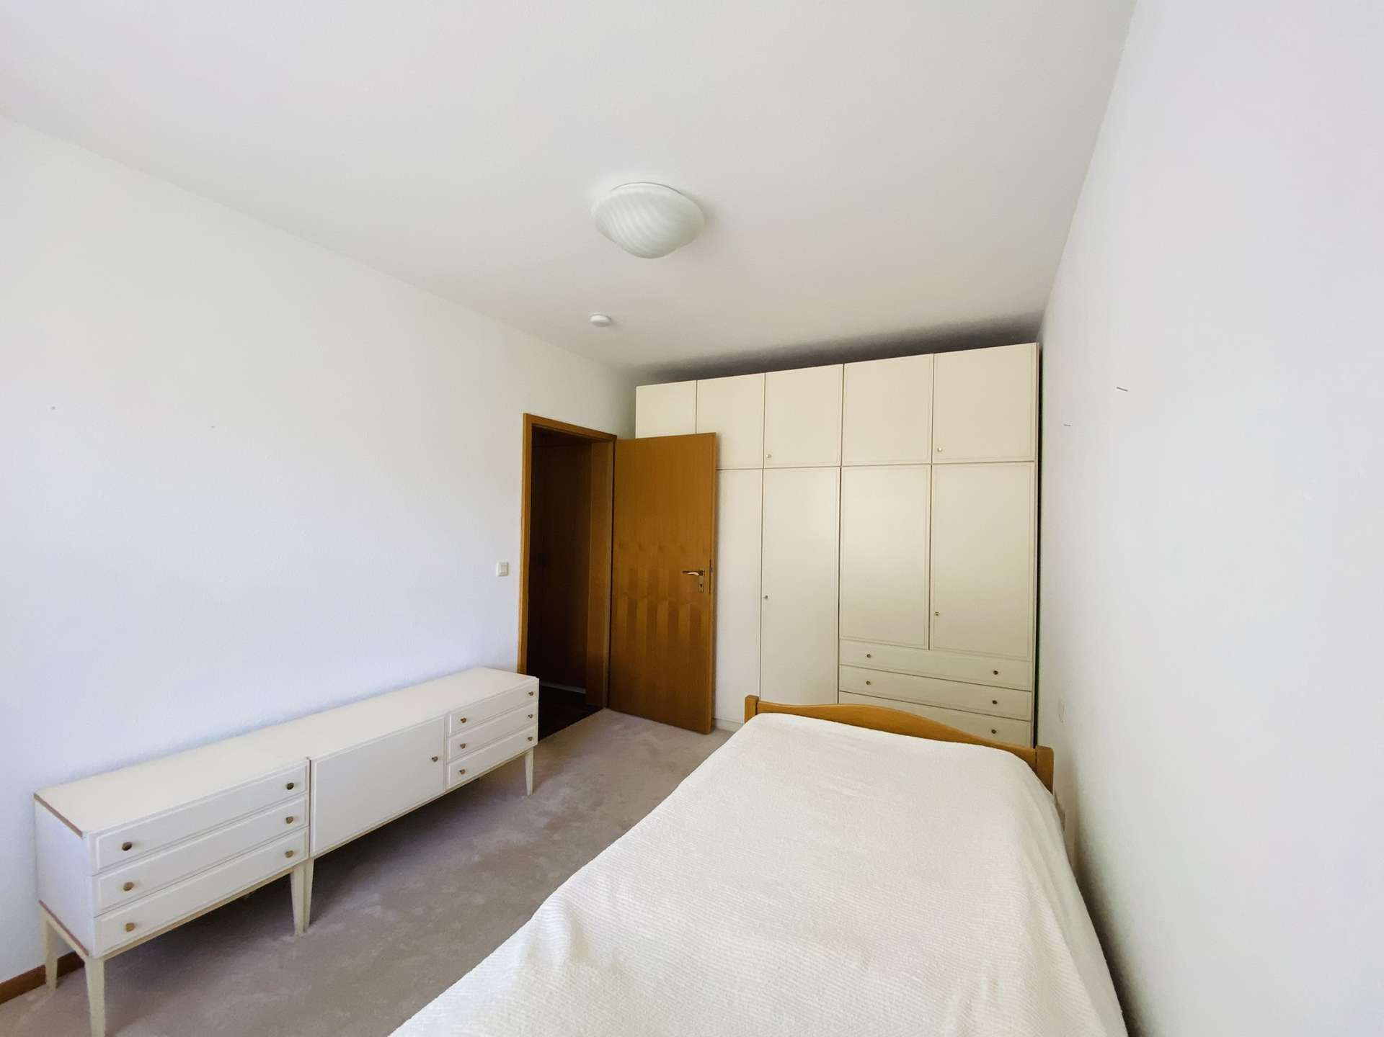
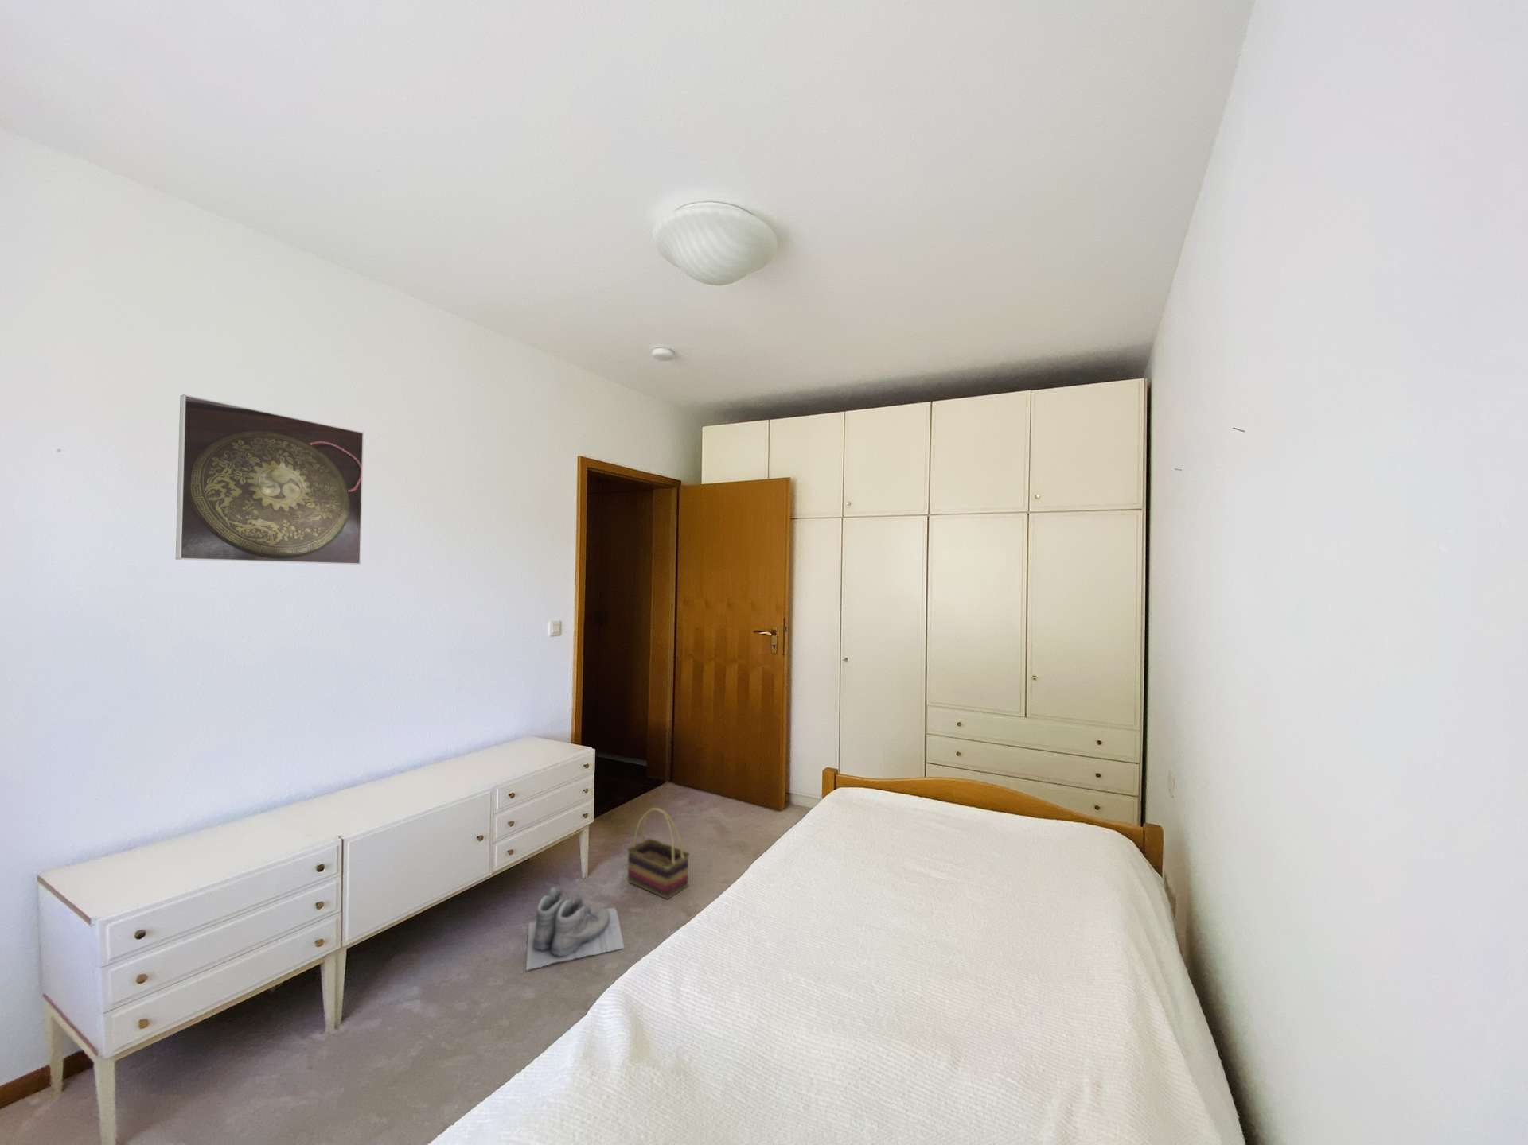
+ basket (658, 846)
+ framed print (279, 488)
+ boots (575, 912)
